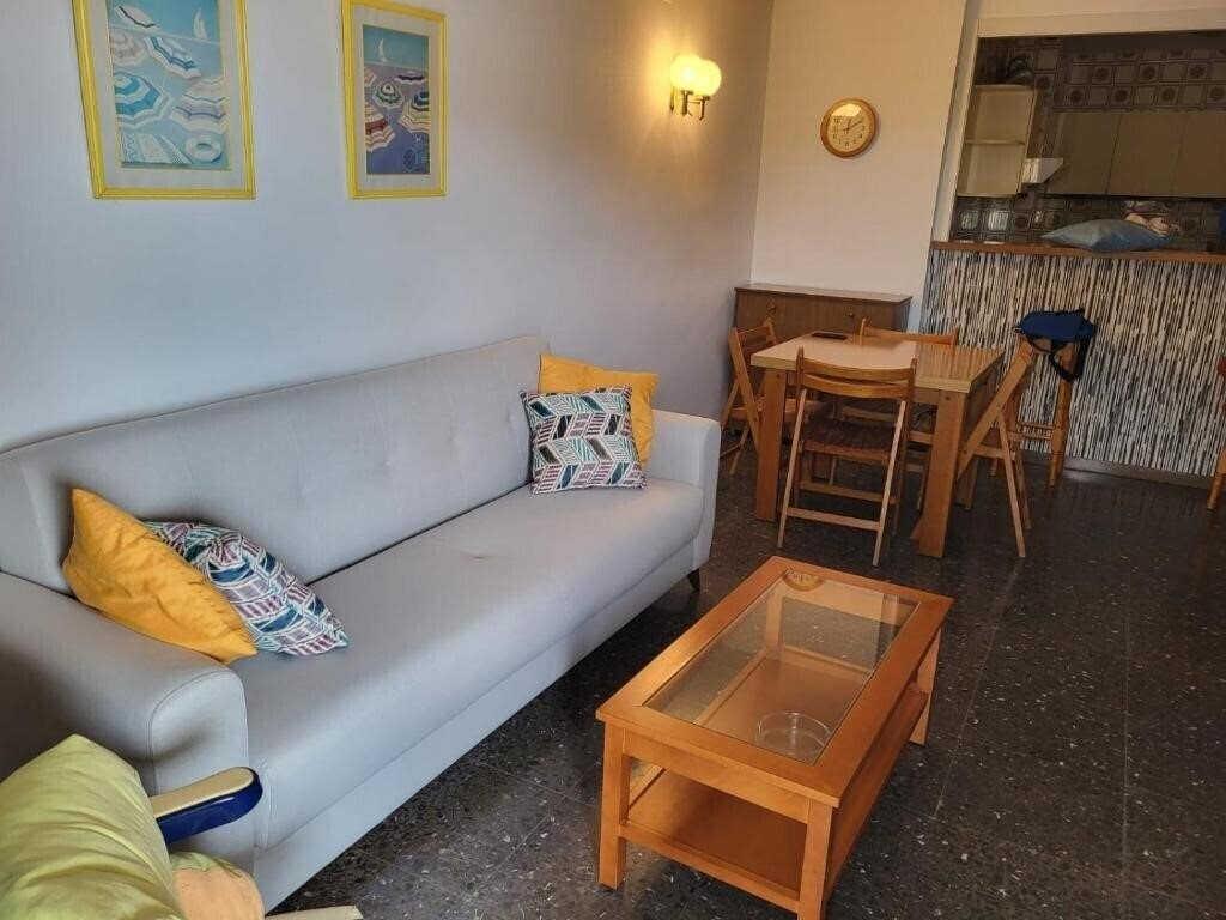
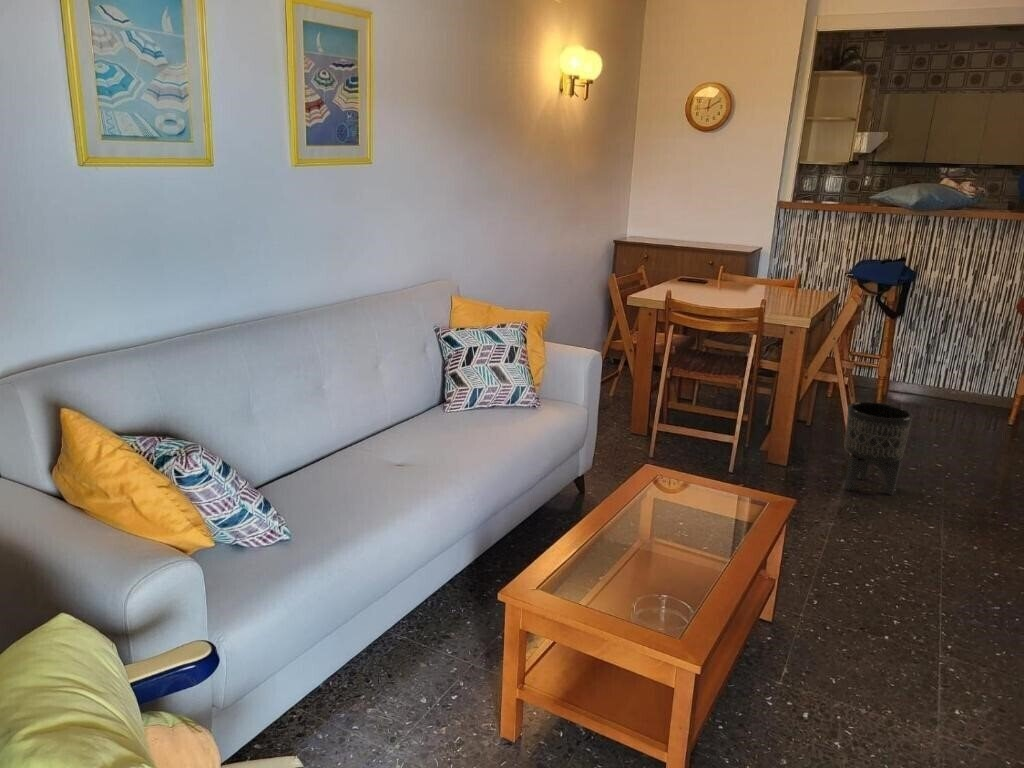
+ planter (873, 449)
